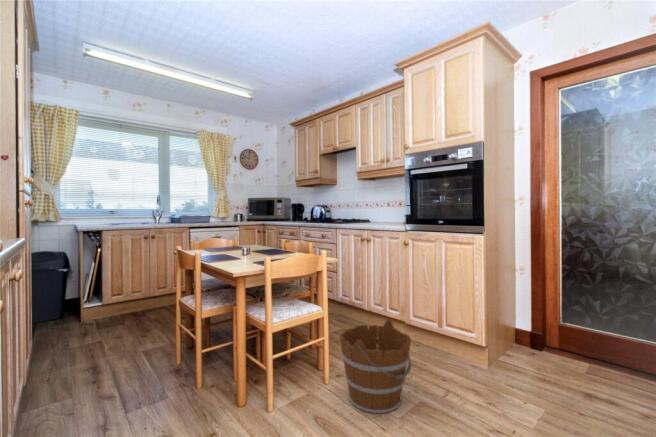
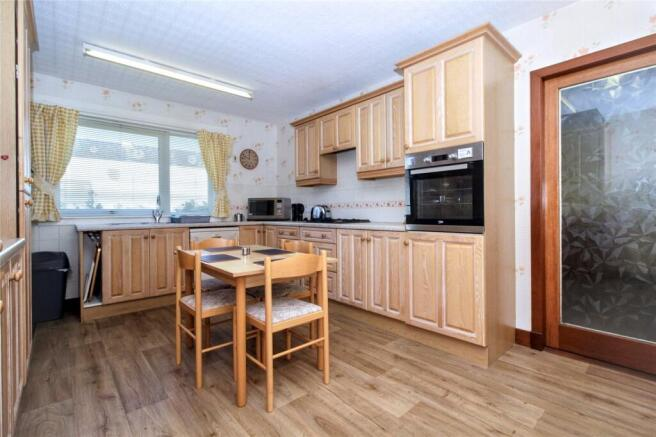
- bucket (375, 363)
